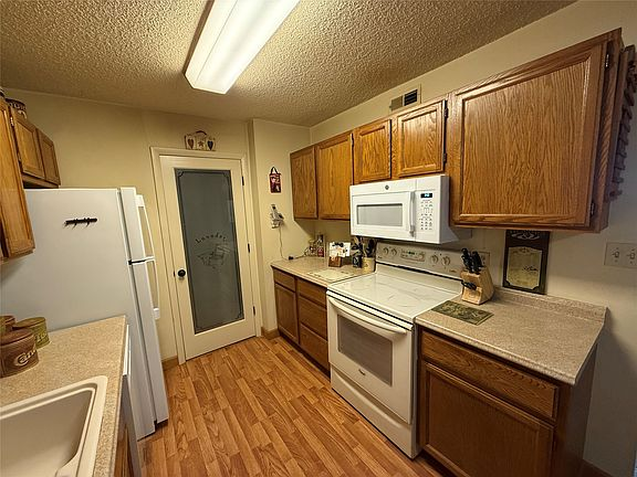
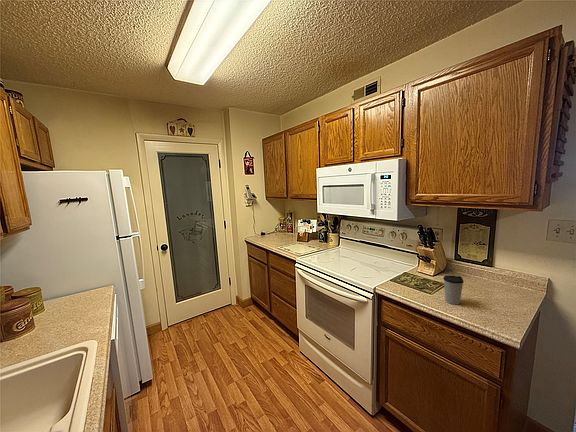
+ coffee cup (452, 289)
